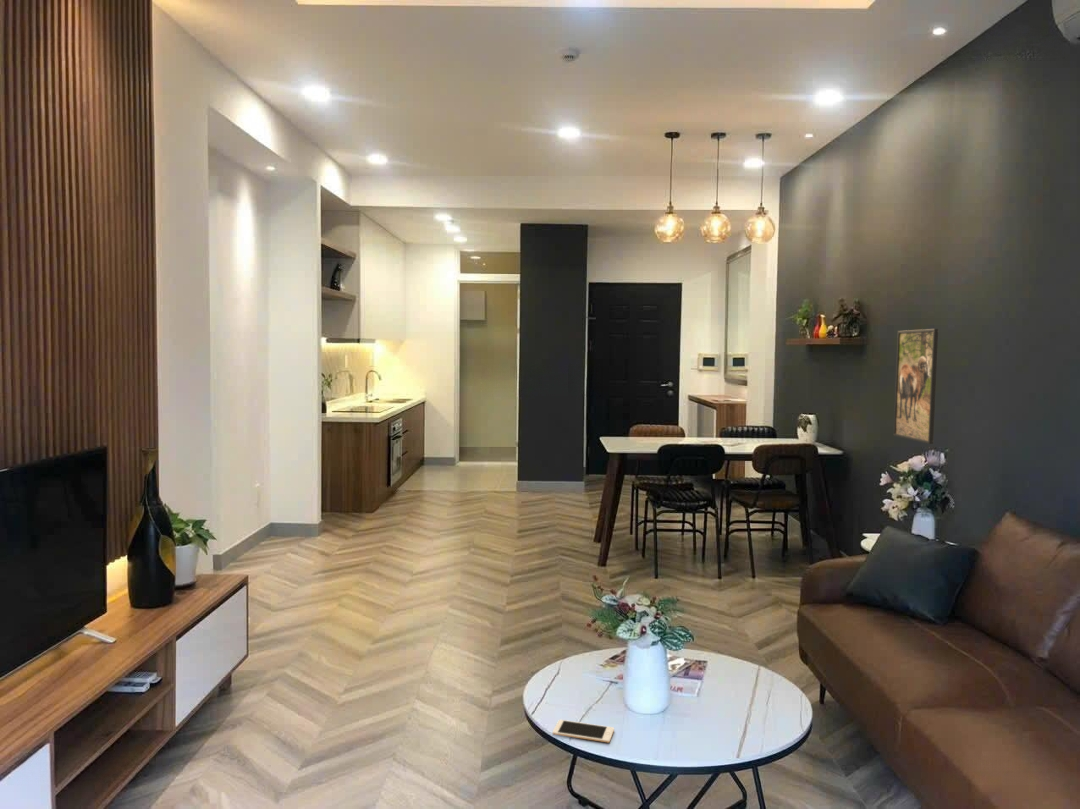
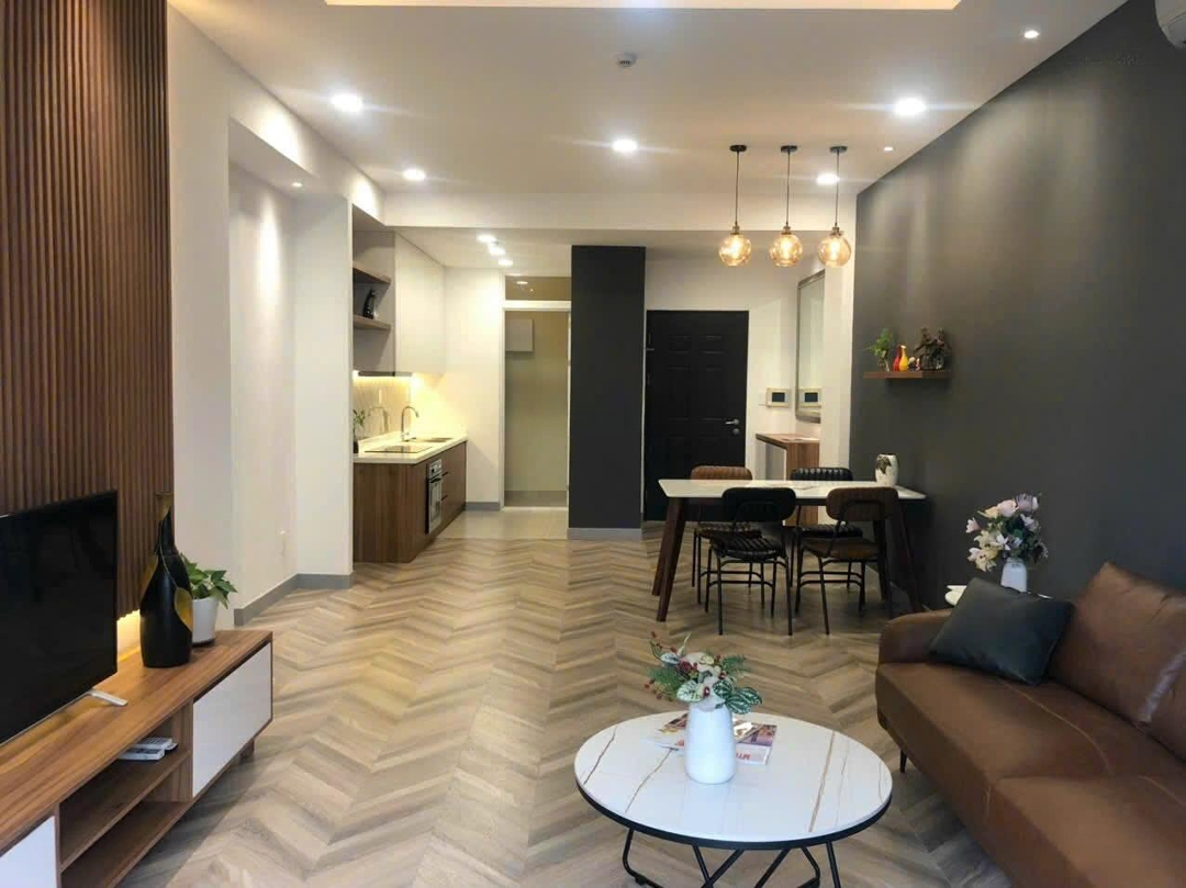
- cell phone (583, 730)
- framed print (914, 385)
